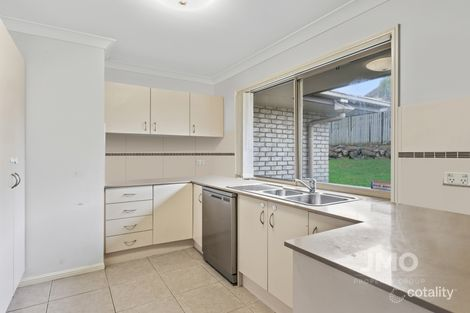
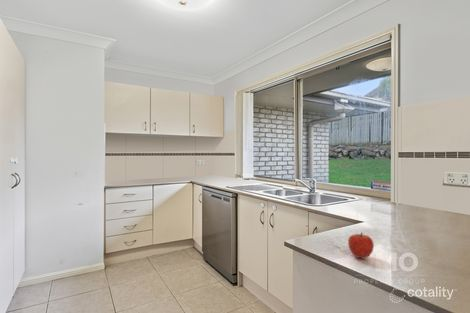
+ fruit (360, 244)
